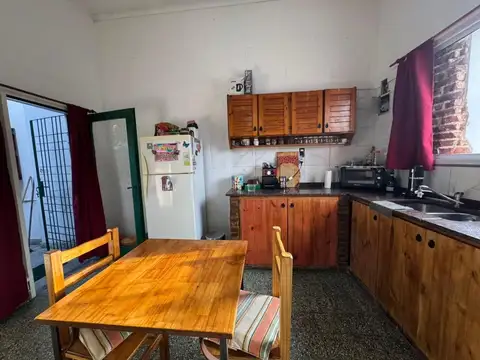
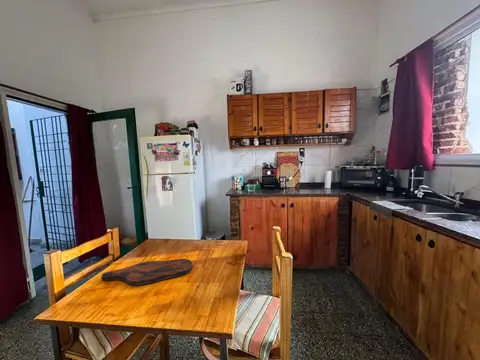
+ cutting board (148, 271)
